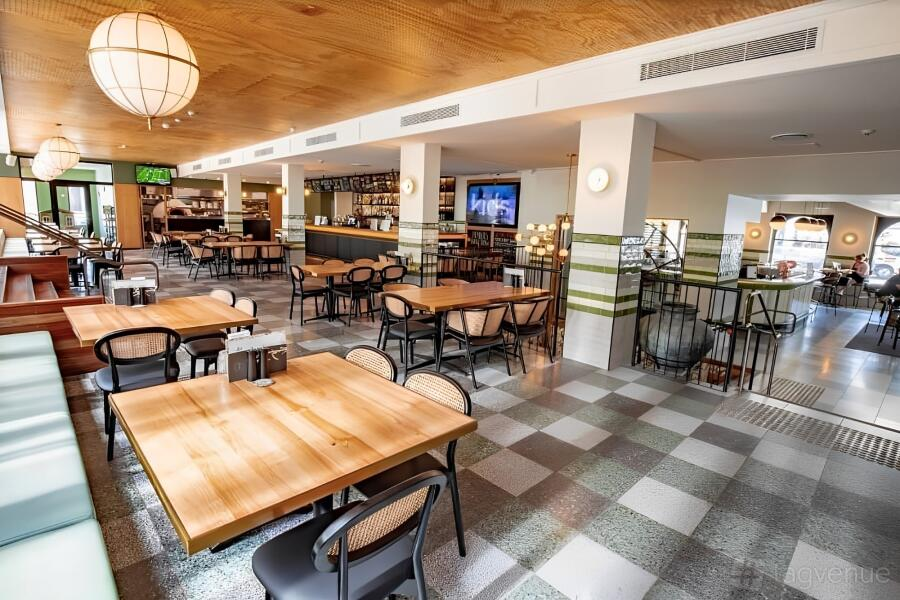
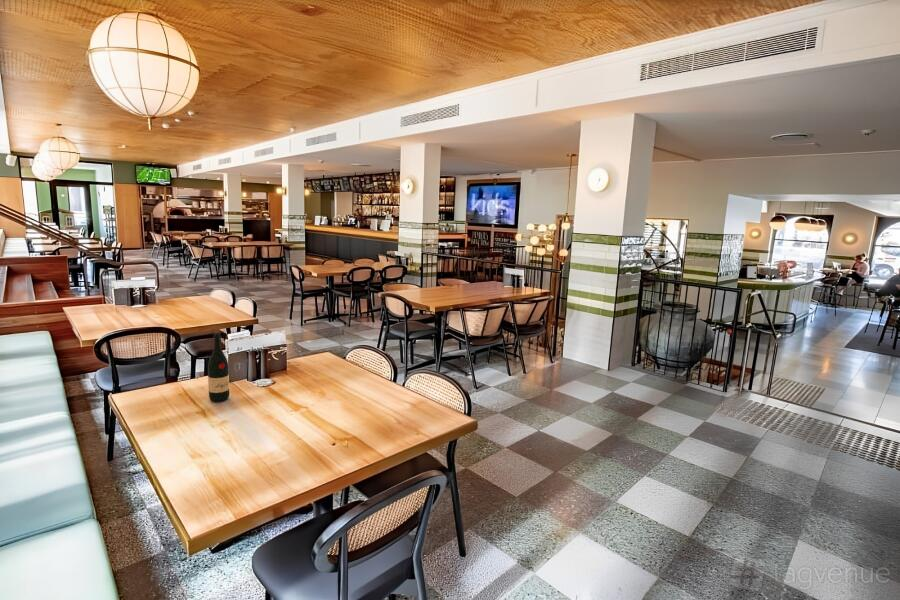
+ wine bottle (218, 365)
